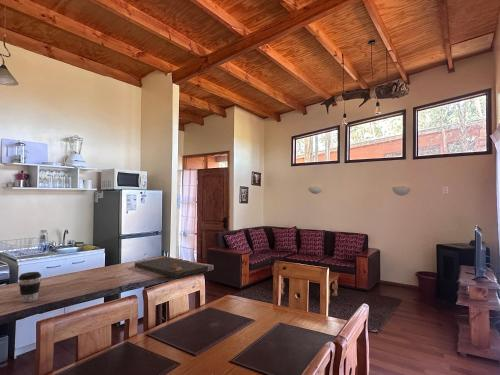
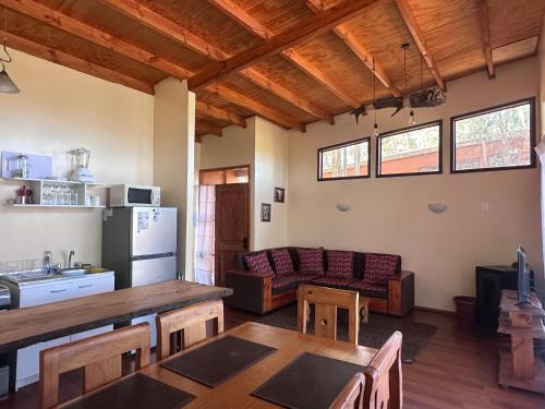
- coffee cup (29, 286)
- cutting board (170, 264)
